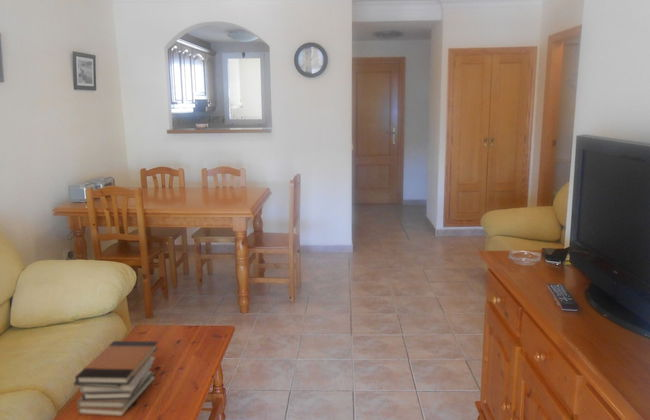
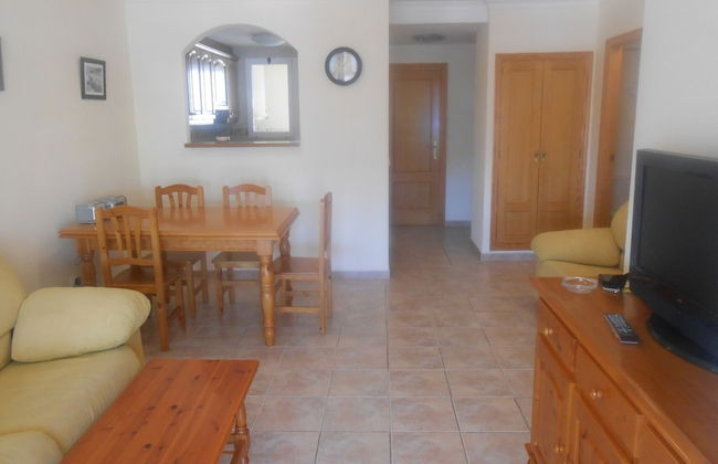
- book stack (119, 375)
